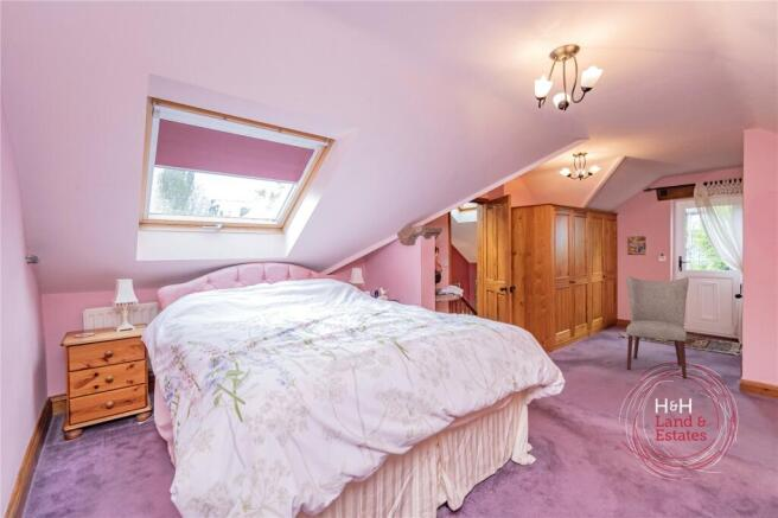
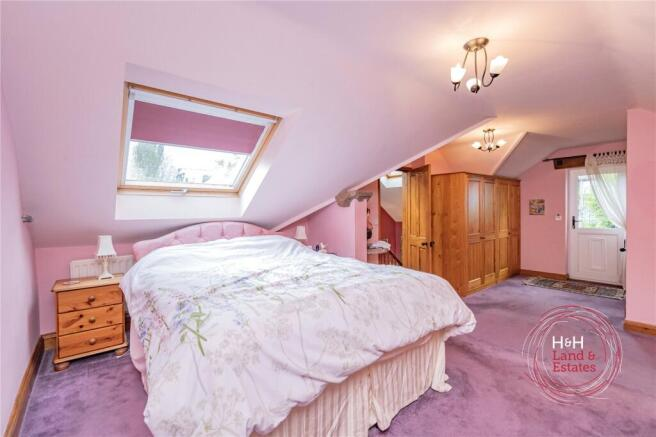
- chair (656, 321)
